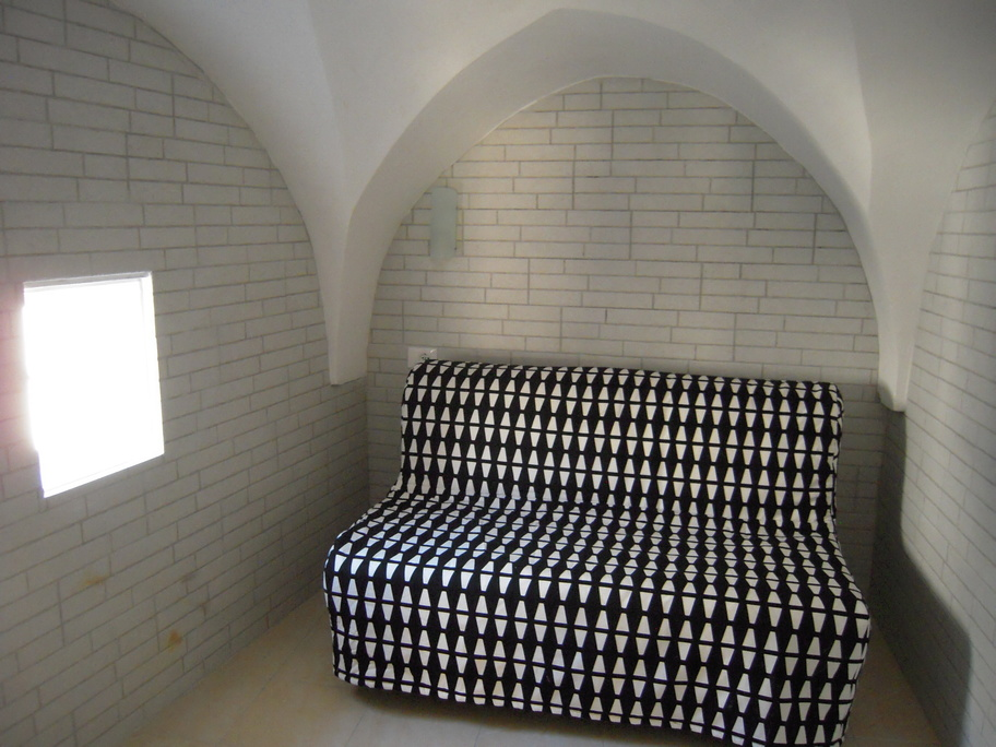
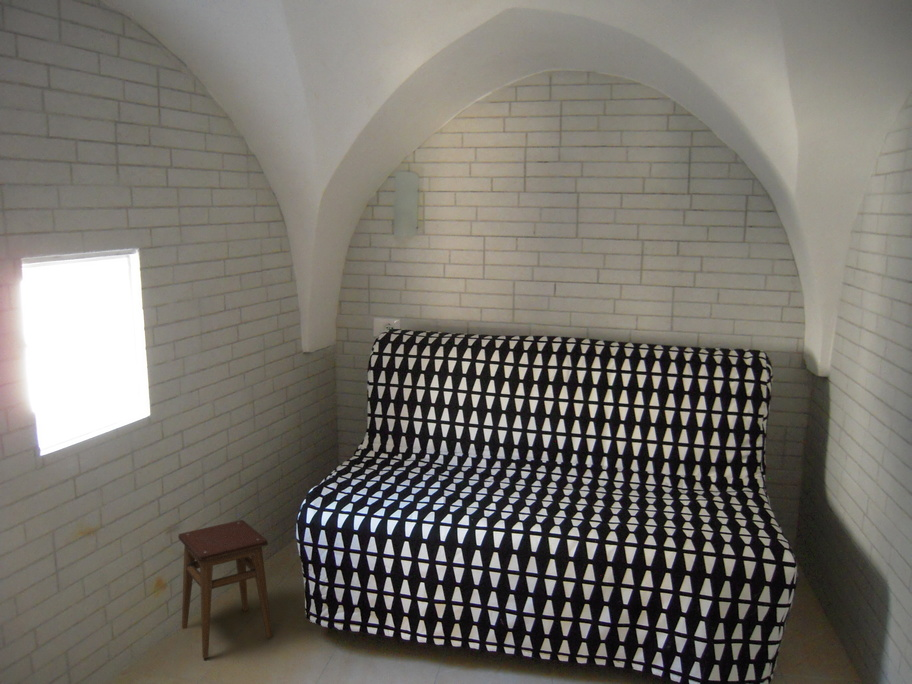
+ stool (224, 585)
